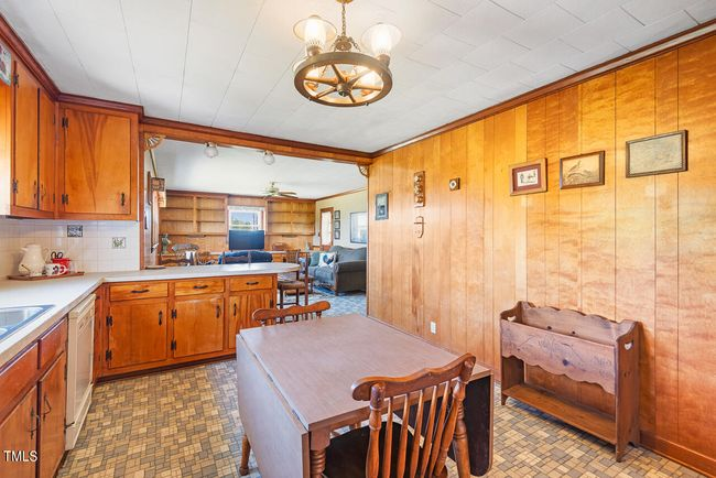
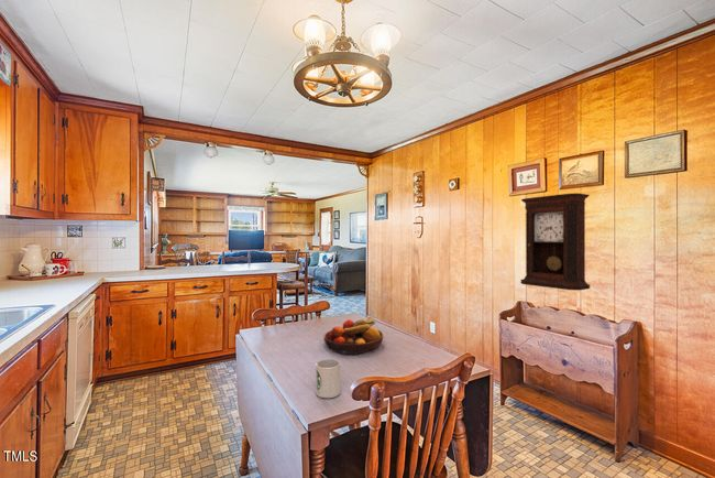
+ pendulum clock (551, 241)
+ fruit bowl (353, 332)
+ mug (327, 376)
